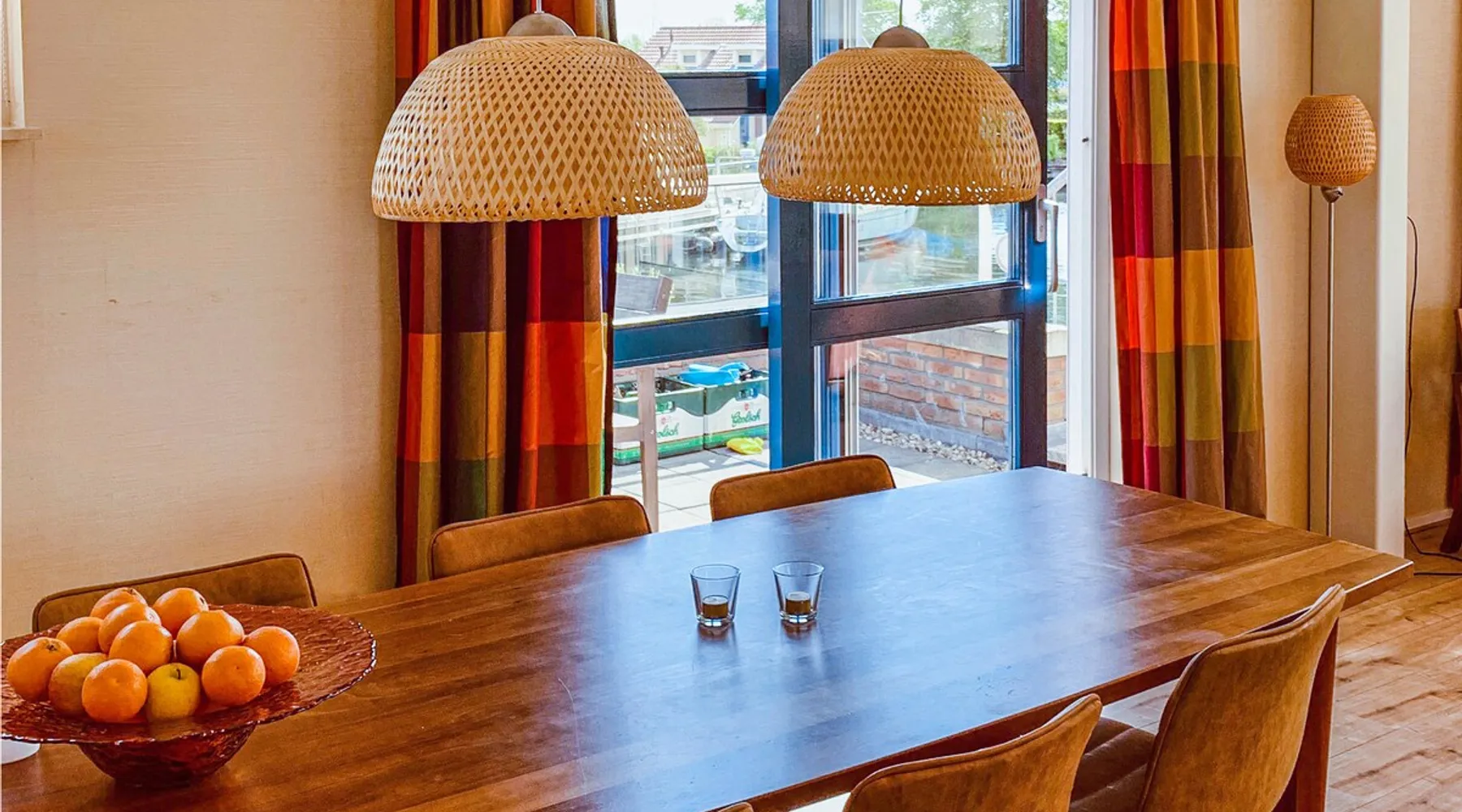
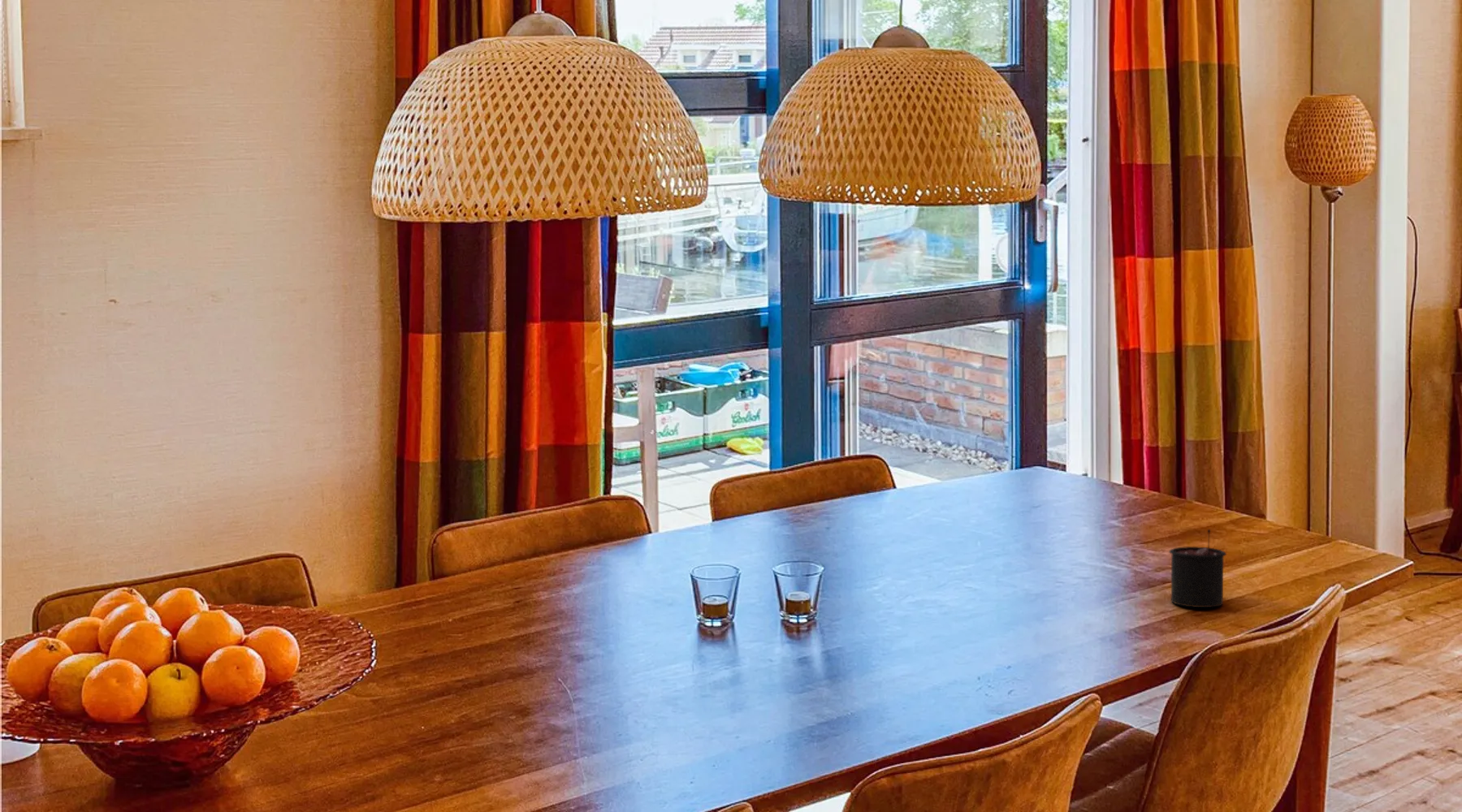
+ candle (1197, 564)
